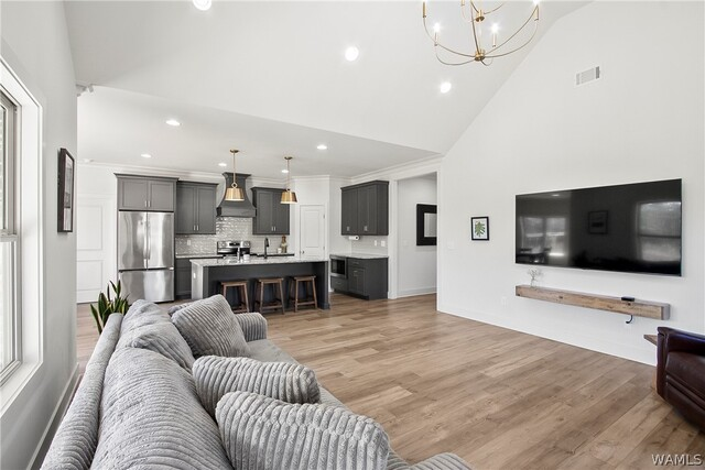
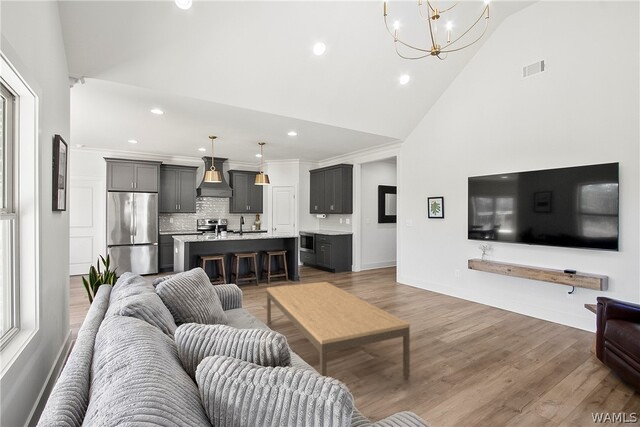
+ coffee table (324, 323)
